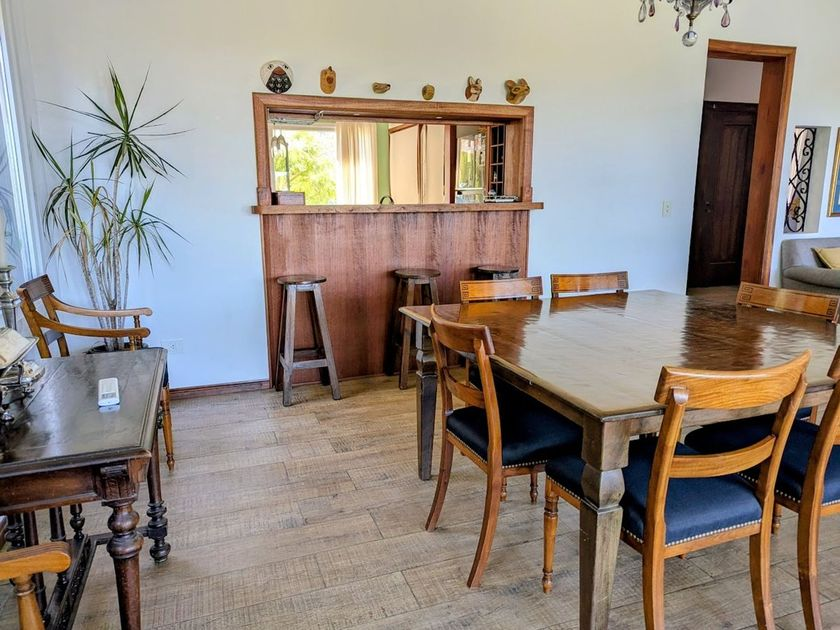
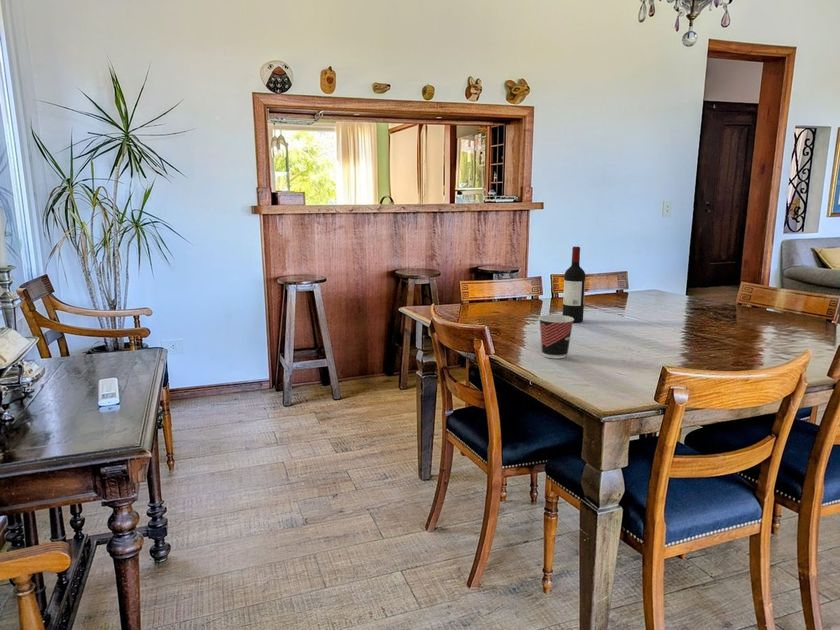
+ cup (555, 336)
+ wine bottle (574, 284)
